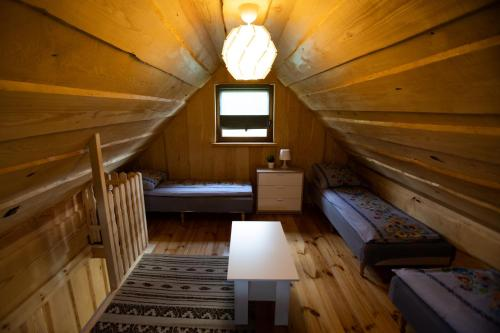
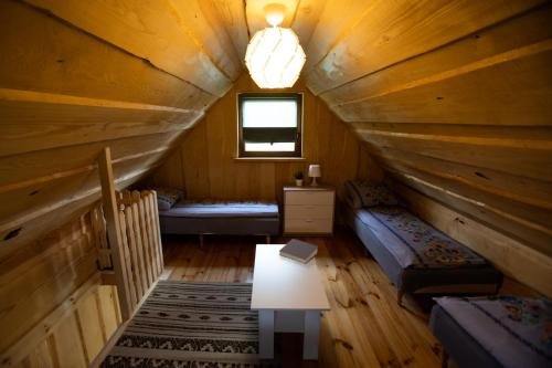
+ book (298, 250)
